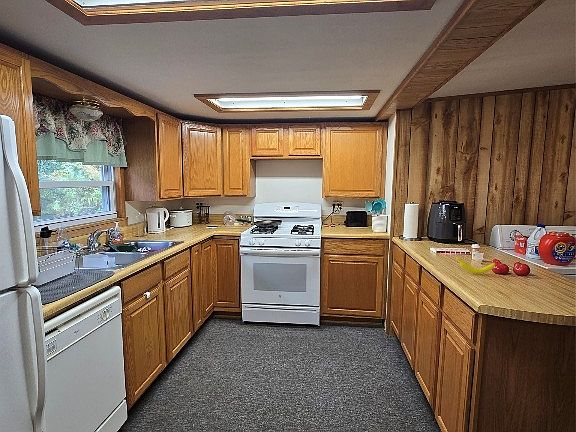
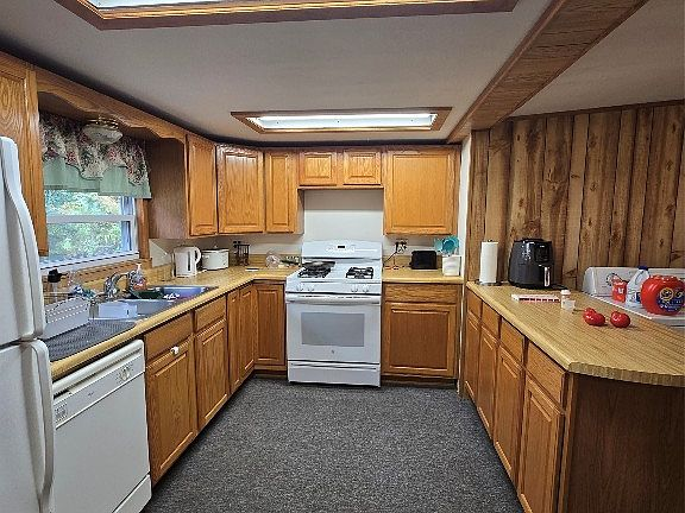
- banana (473, 267)
